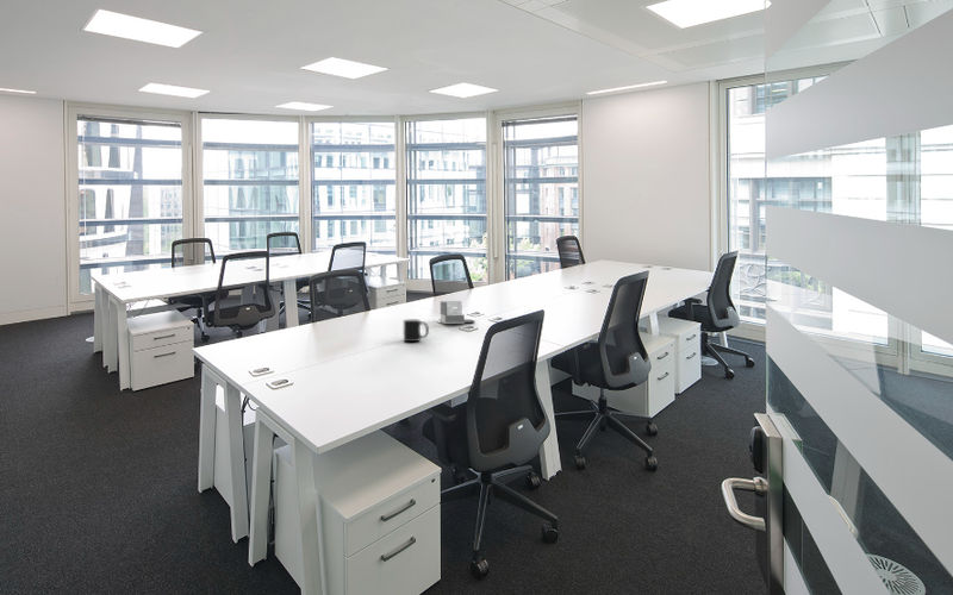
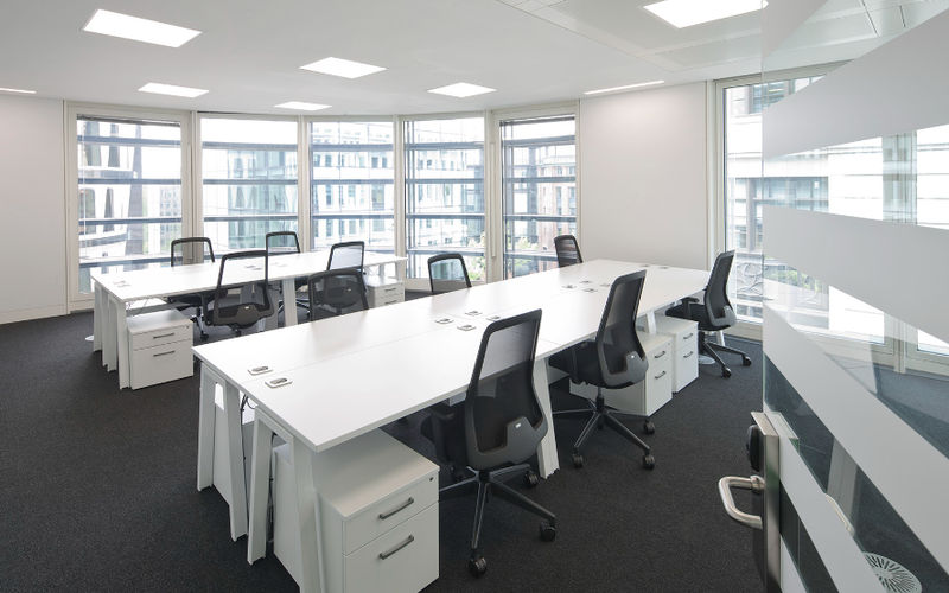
- mug (415, 330)
- architectural model (456, 311)
